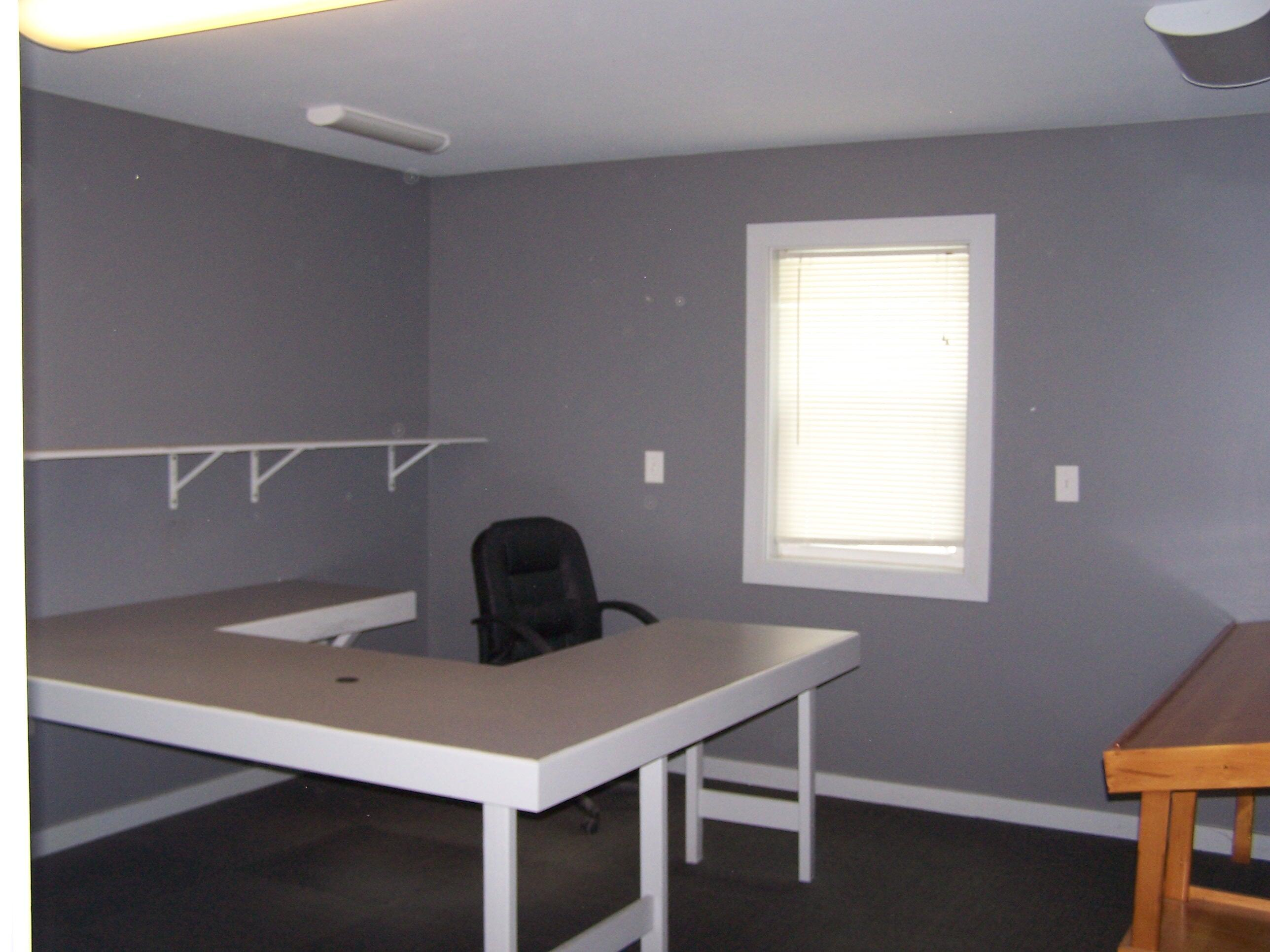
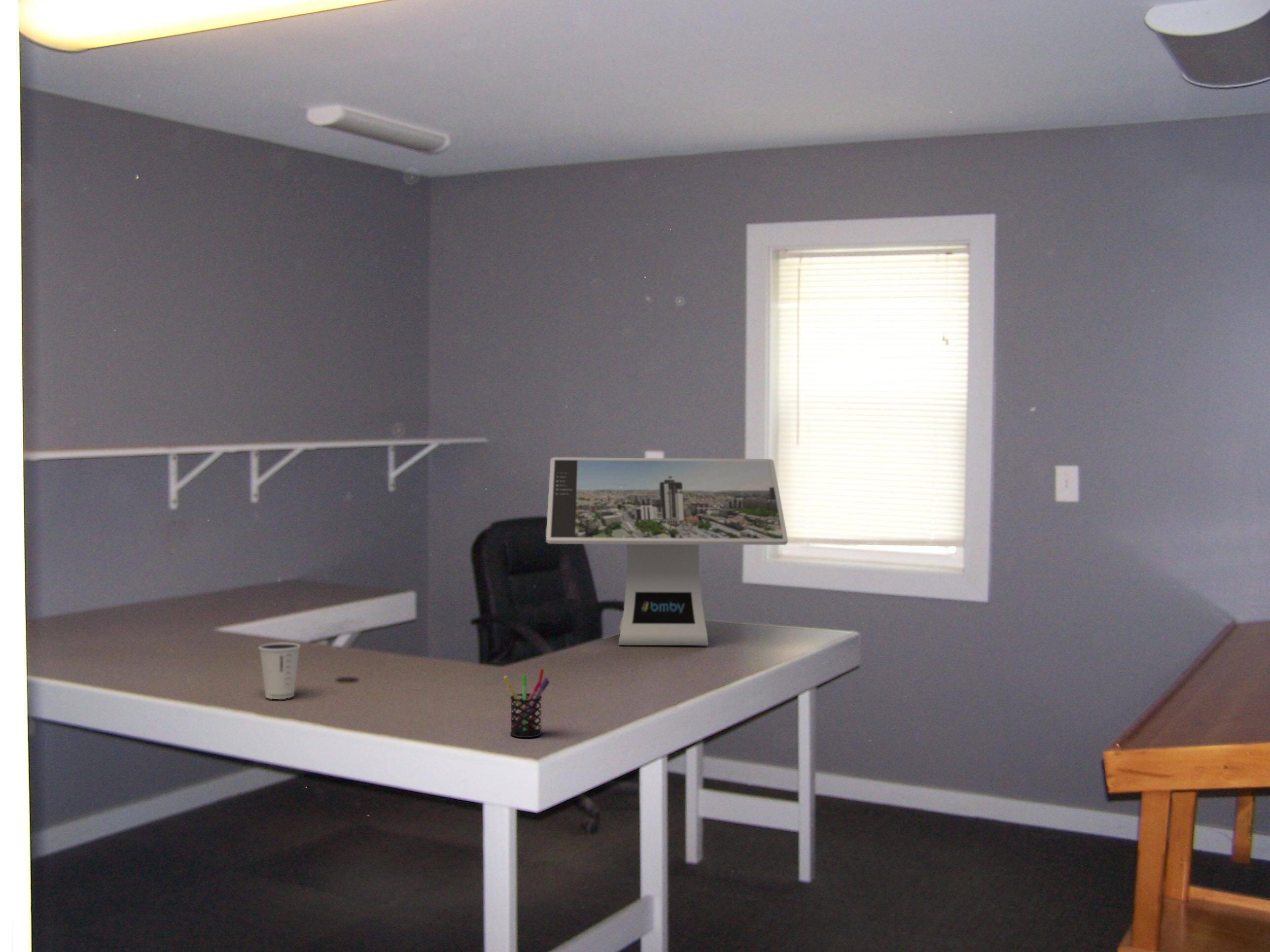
+ pen holder (527, 701)
+ computer monitor (664, 552)
+ dixie cup (280, 671)
